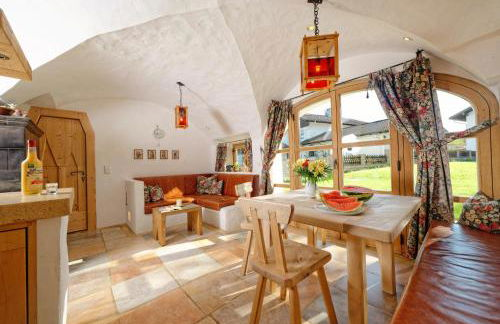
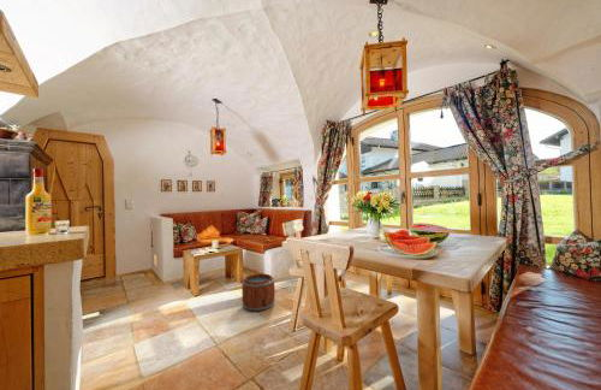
+ bucket (258, 291)
